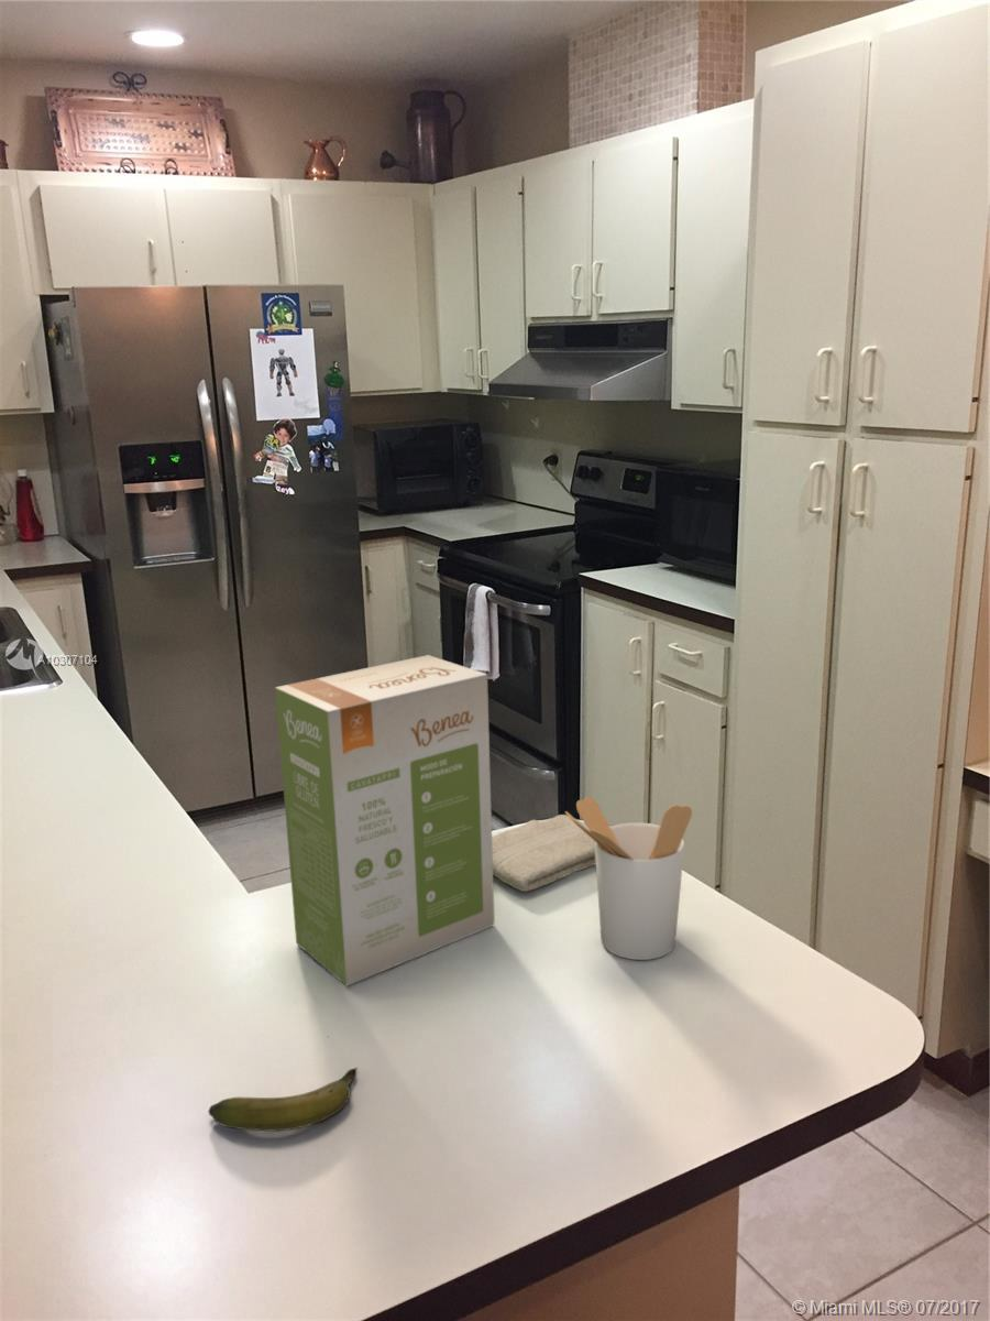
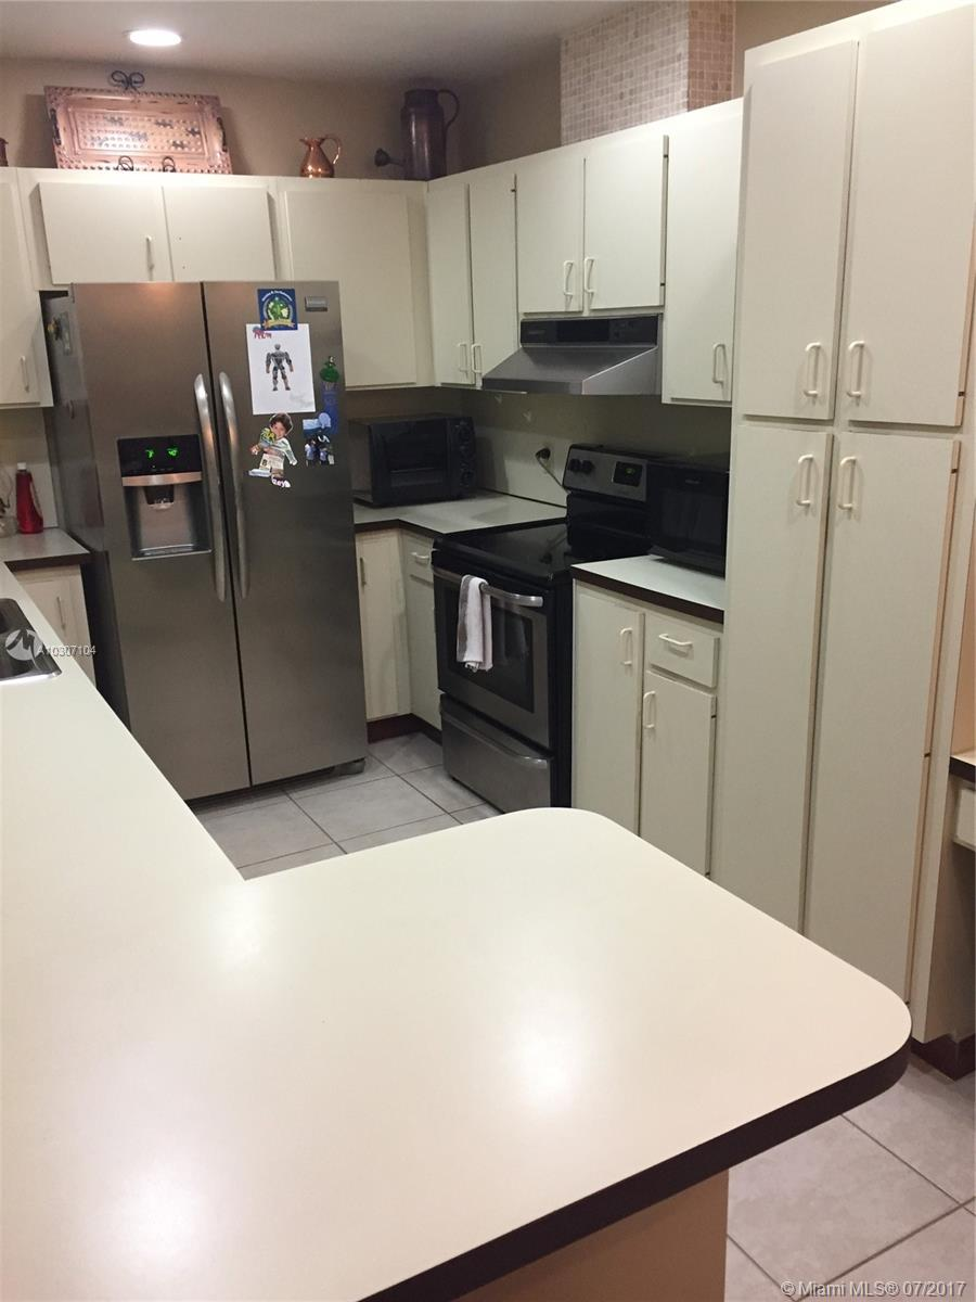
- food box (389, 811)
- banana (294, 1095)
- washcloth (546, 849)
- utensil holder (623, 874)
